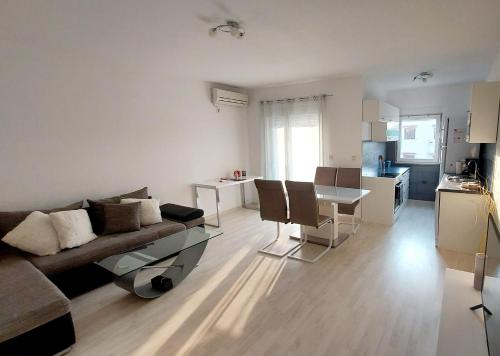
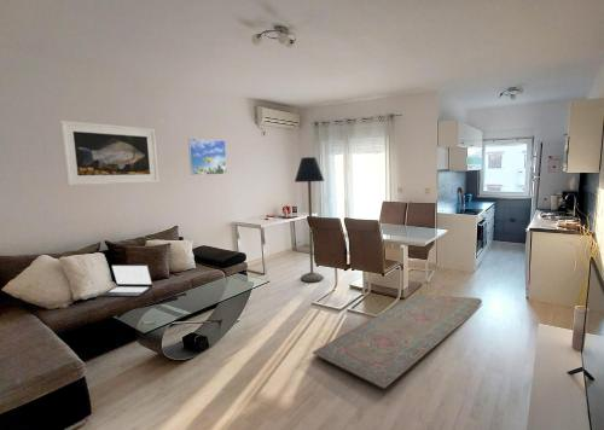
+ laptop (126, 279)
+ rug (419, 318)
+ floor lamp (310, 215)
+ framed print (114, 155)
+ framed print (208, 157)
